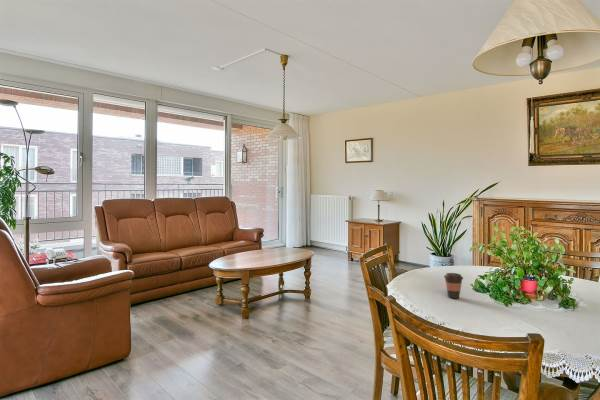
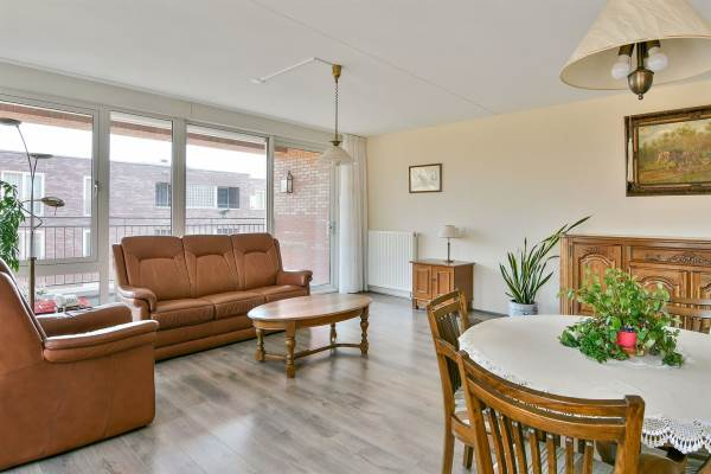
- coffee cup (453, 285)
